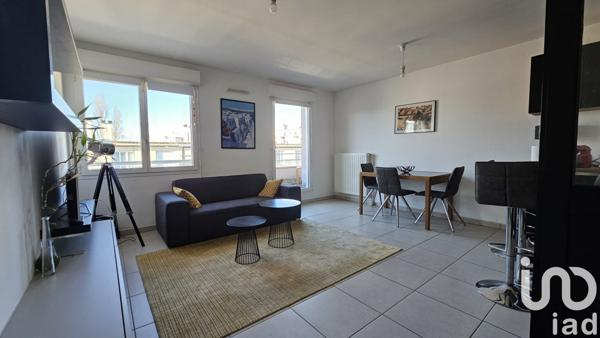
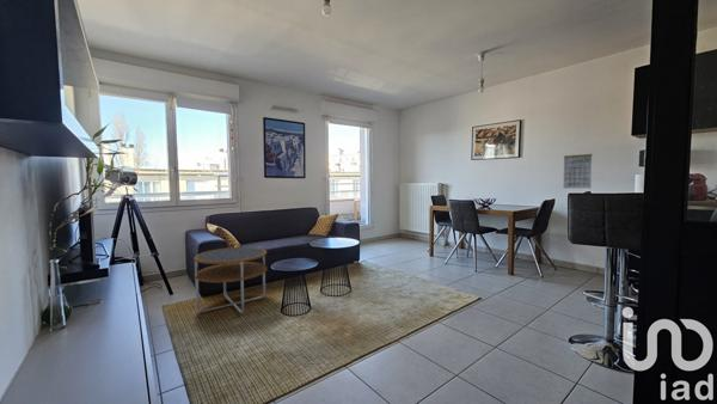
+ side table (232, 278)
+ calendar (577, 167)
